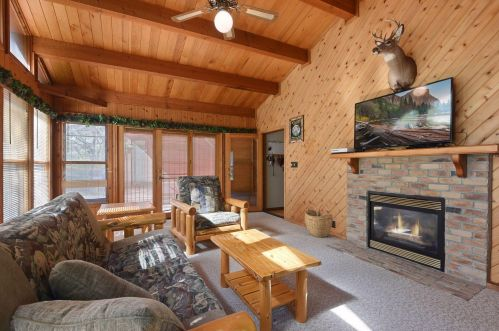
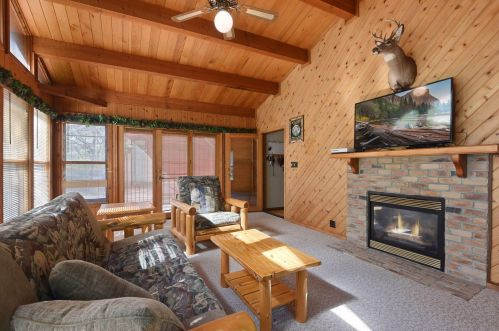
- woven basket (318, 219)
